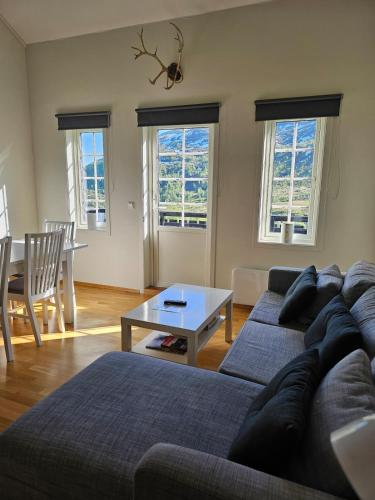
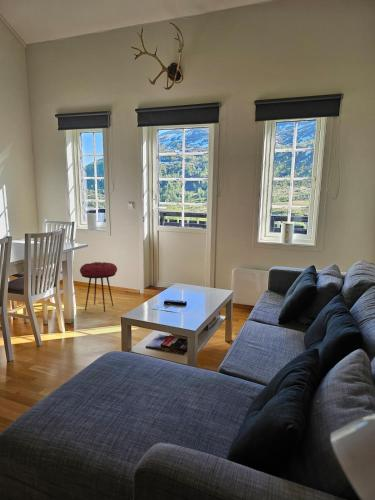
+ stool (101, 284)
